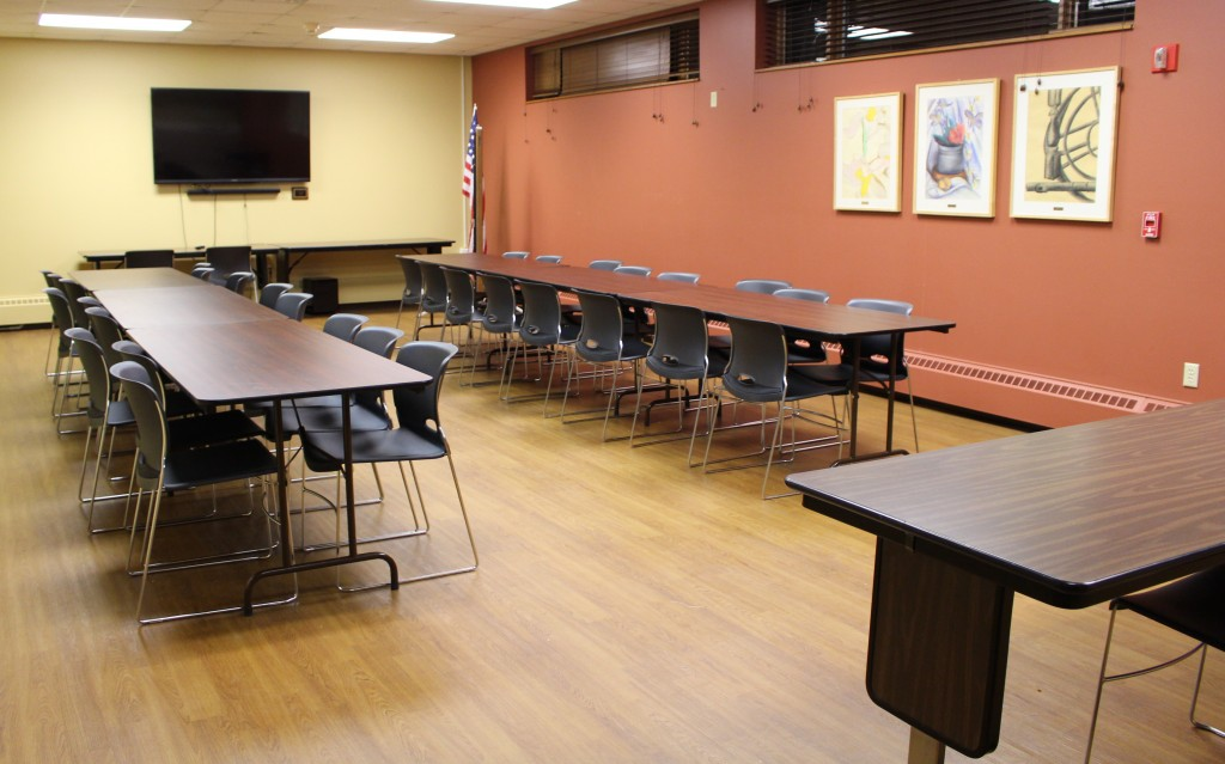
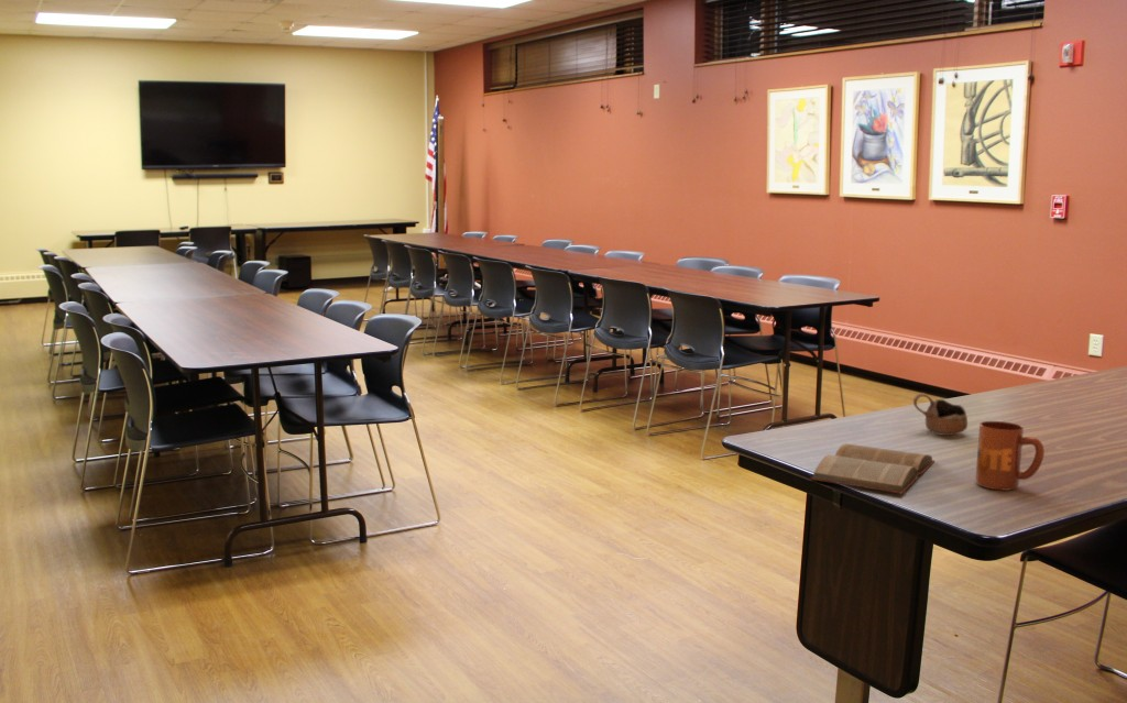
+ cup (940, 413)
+ mug (1009, 457)
+ book (874, 462)
